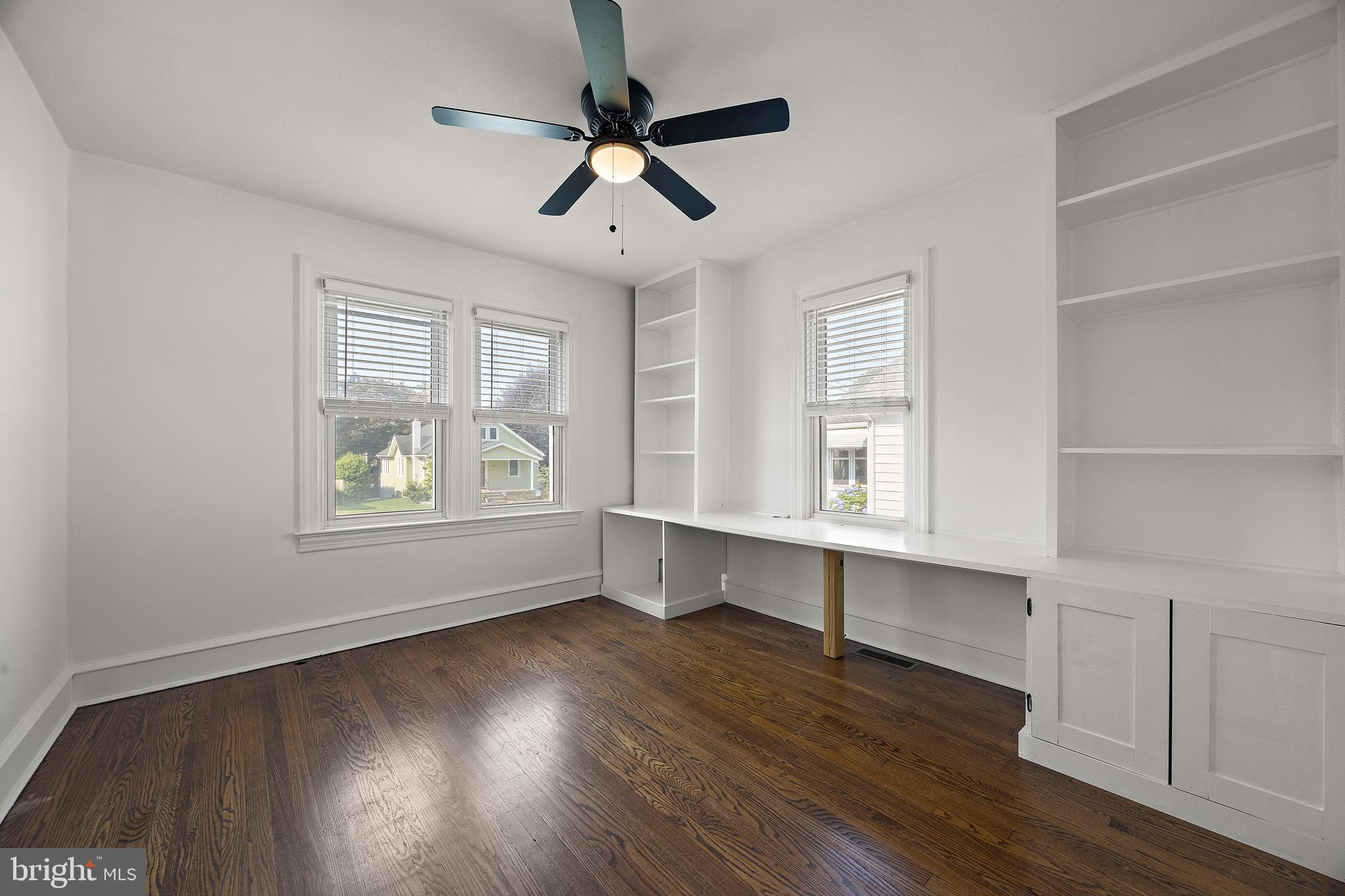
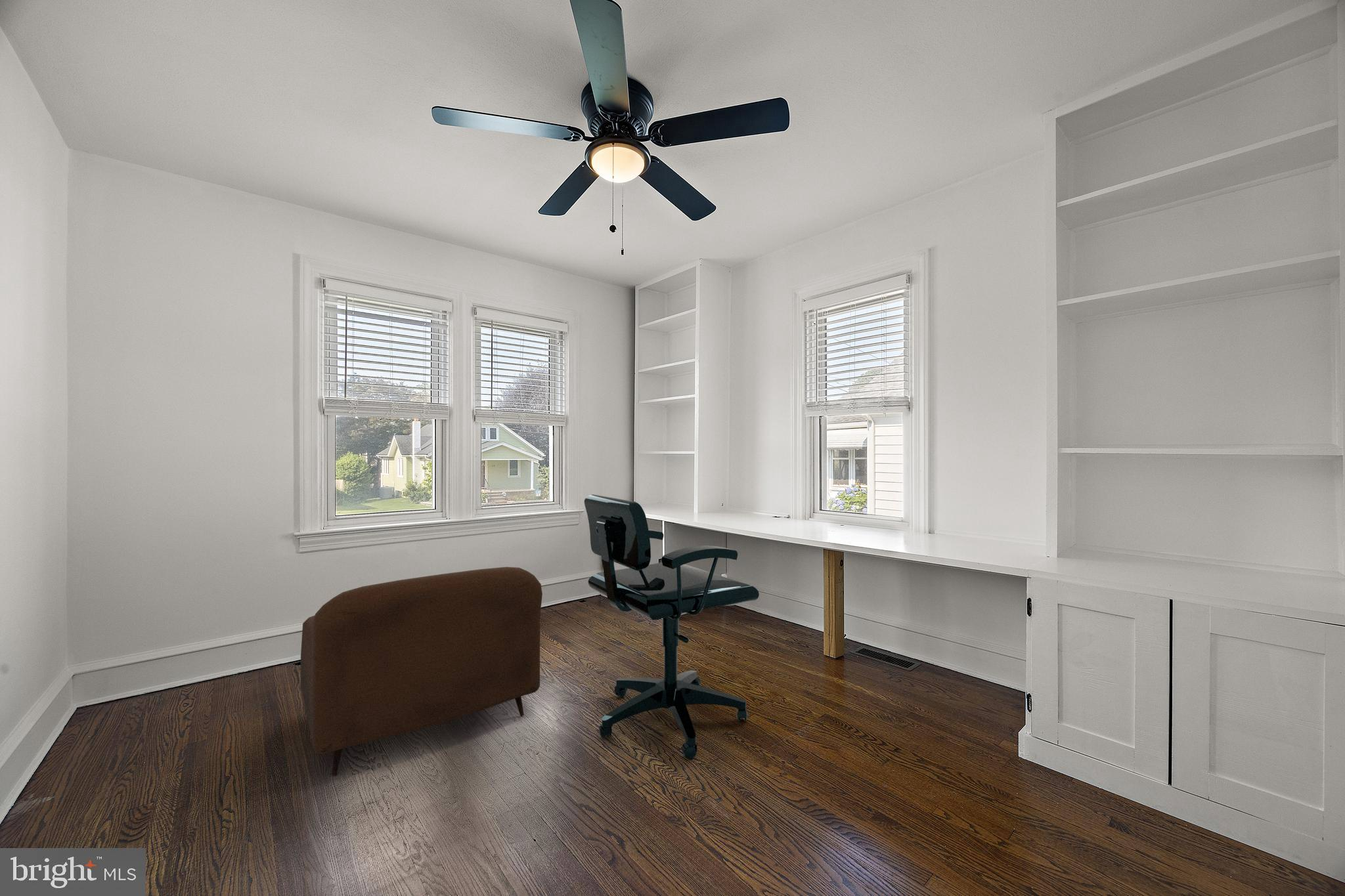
+ armchair (421, 638)
+ office chair (665, 607)
